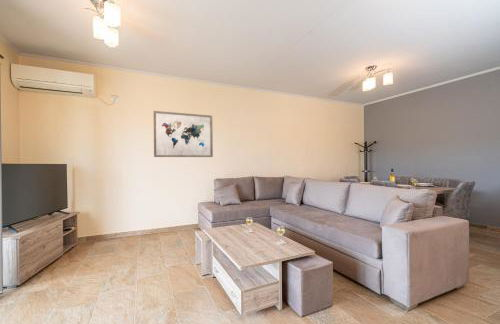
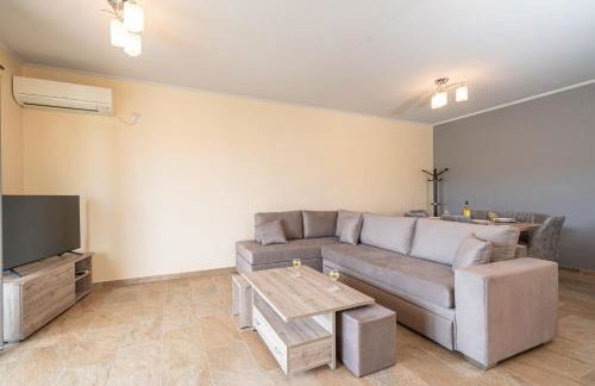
- wall art (184, 135)
